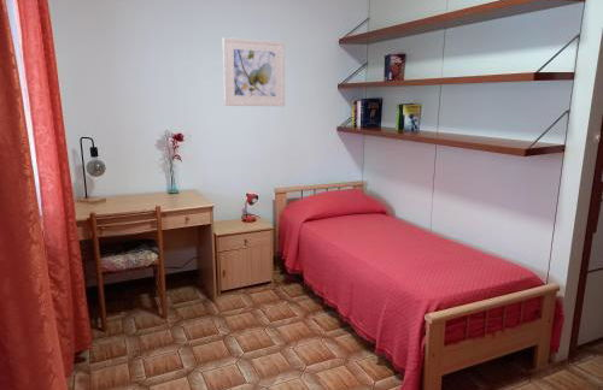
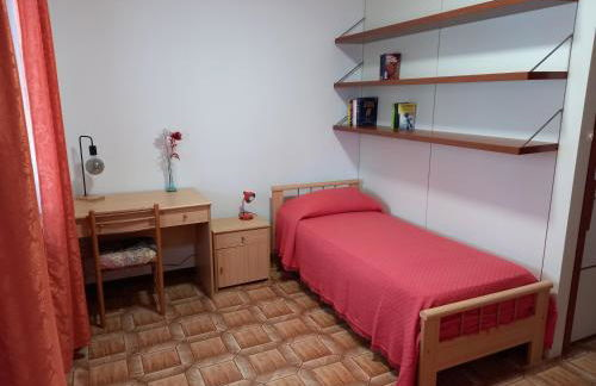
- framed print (254, 73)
